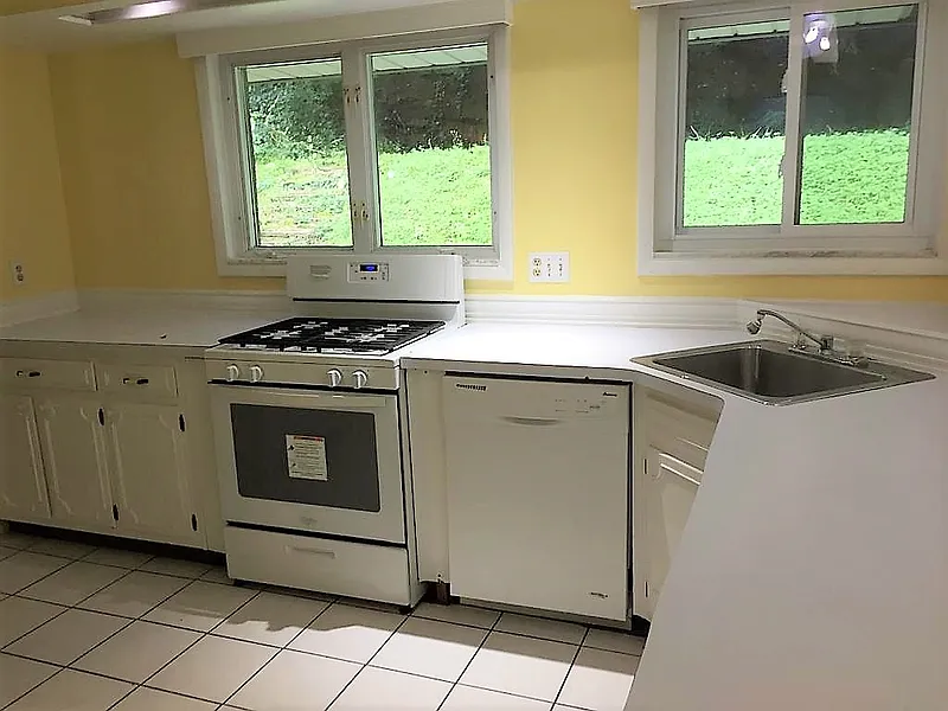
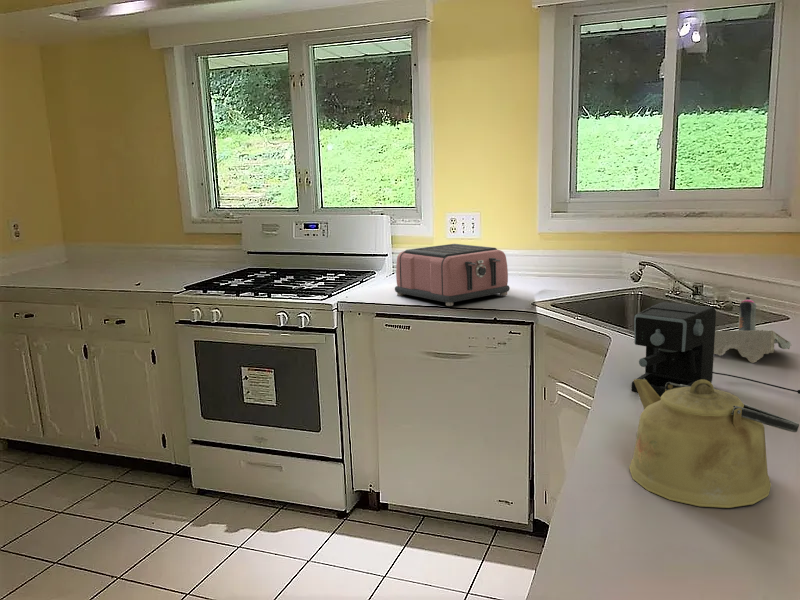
+ toaster (453, 272)
+ spray can (743, 327)
+ kettle (690, 423)
+ coffee maker (713, 354)
